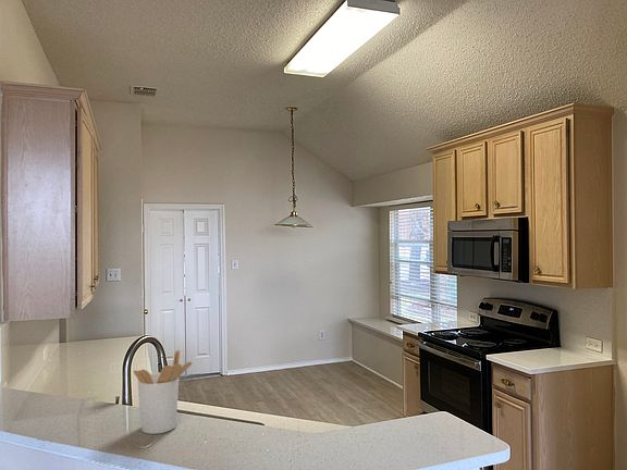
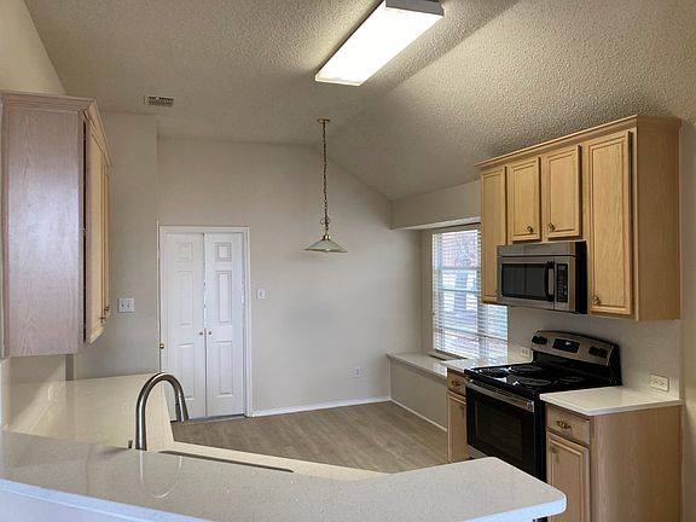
- utensil holder (164, 392)
